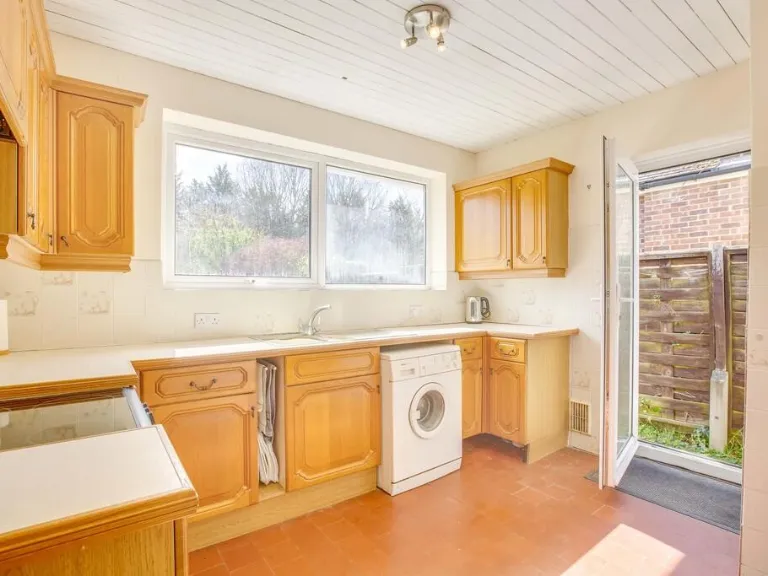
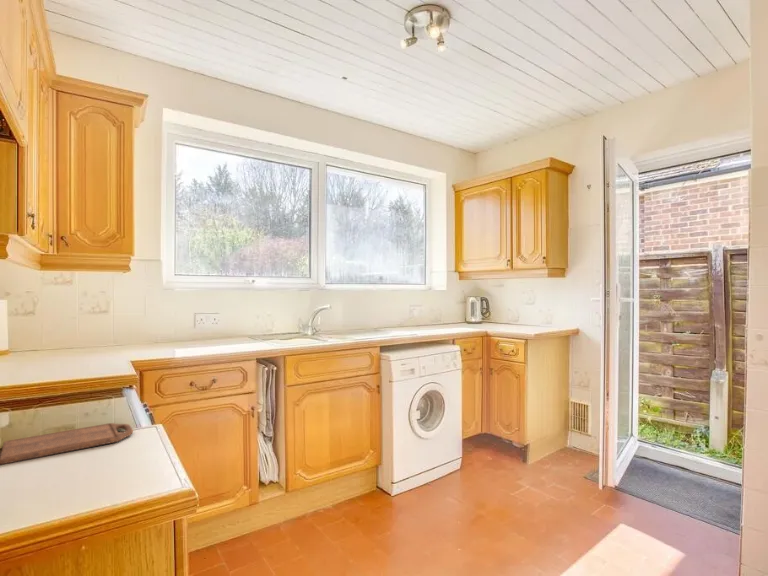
+ cutting board (71, 439)
